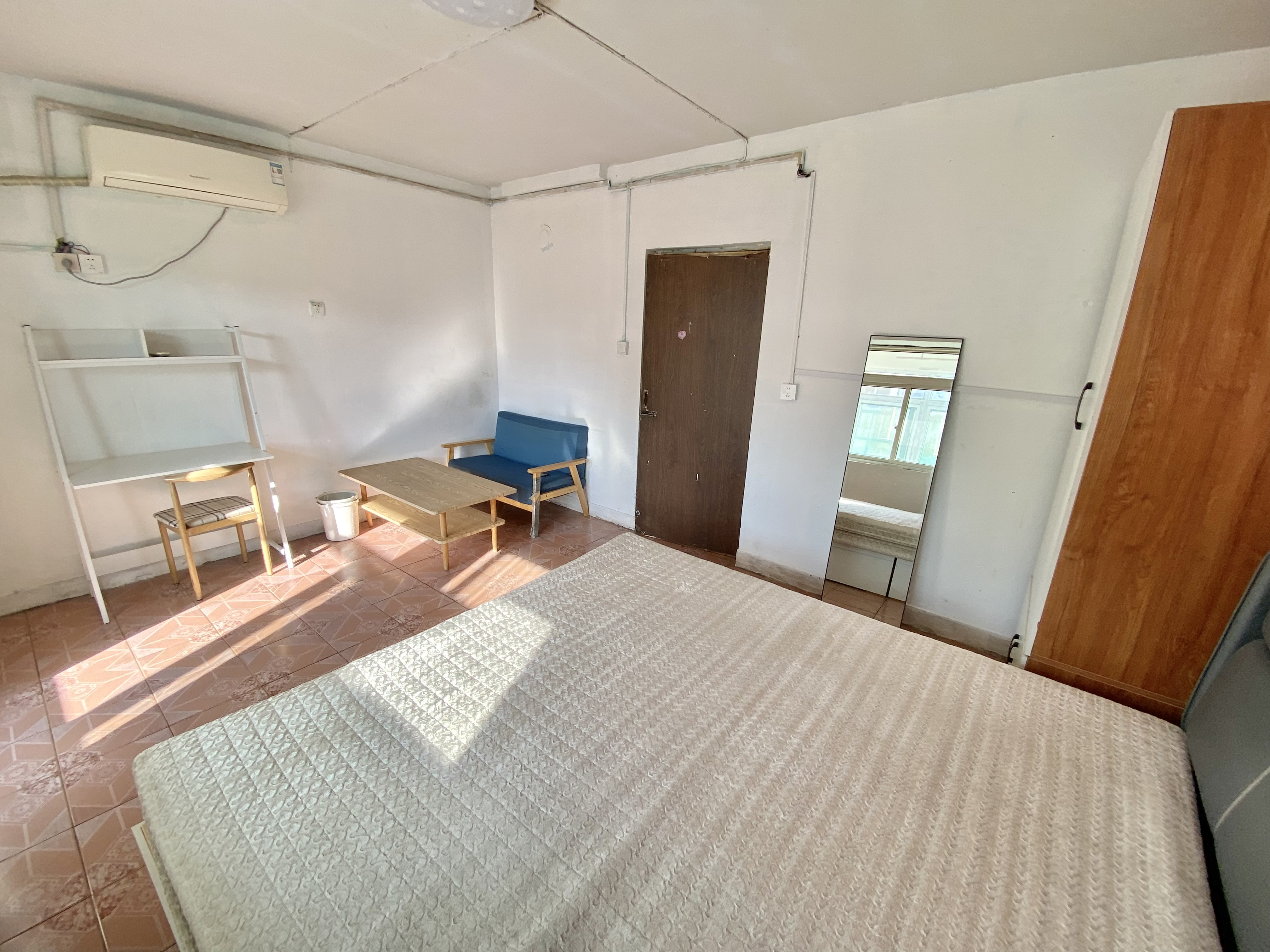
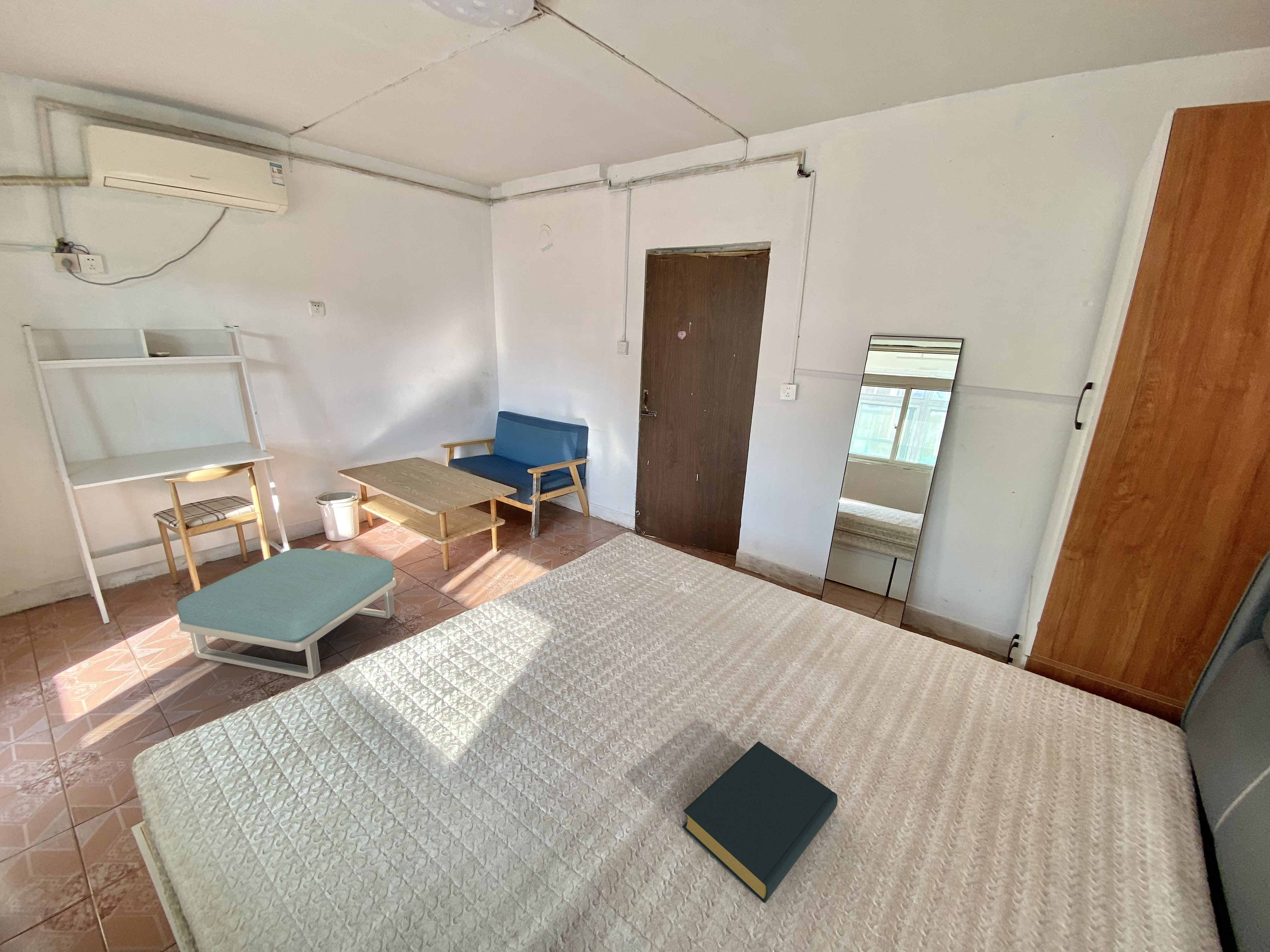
+ footstool (298, 604)
+ hardback book (762, 811)
